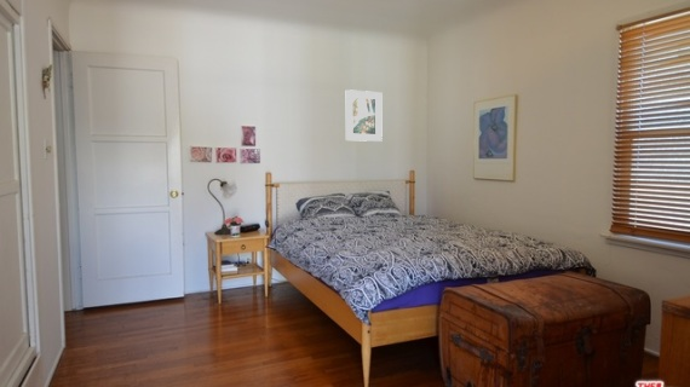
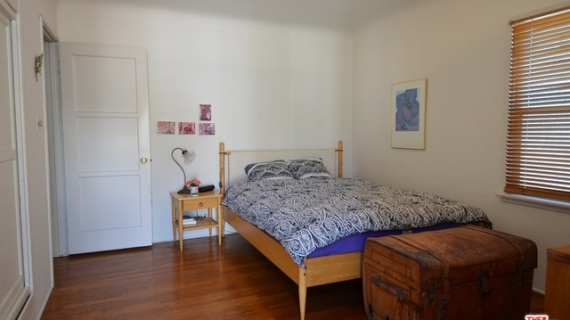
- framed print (363, 116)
